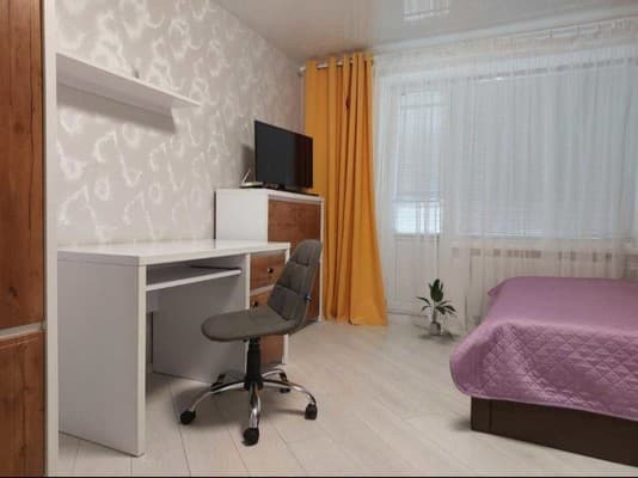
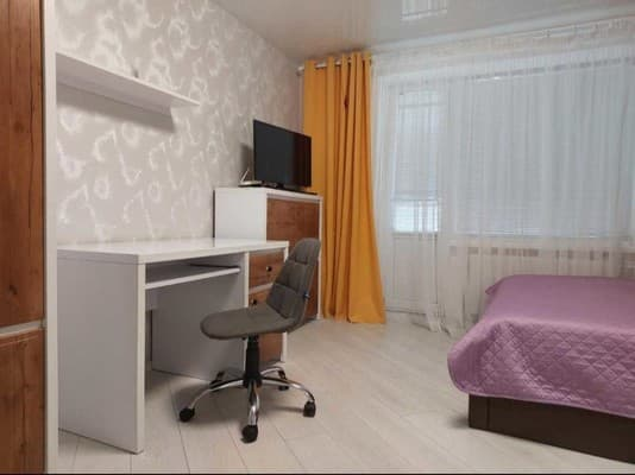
- potted plant (436, 307)
